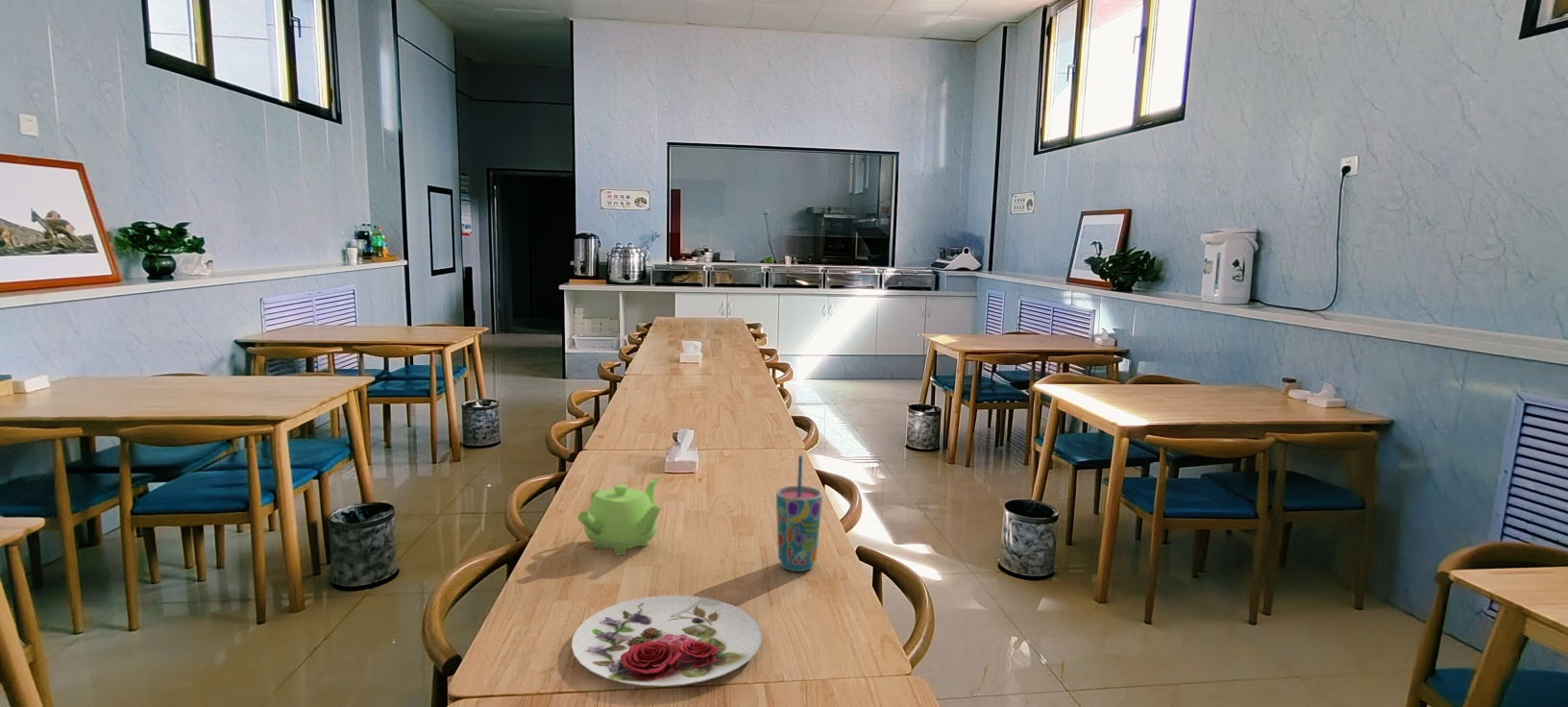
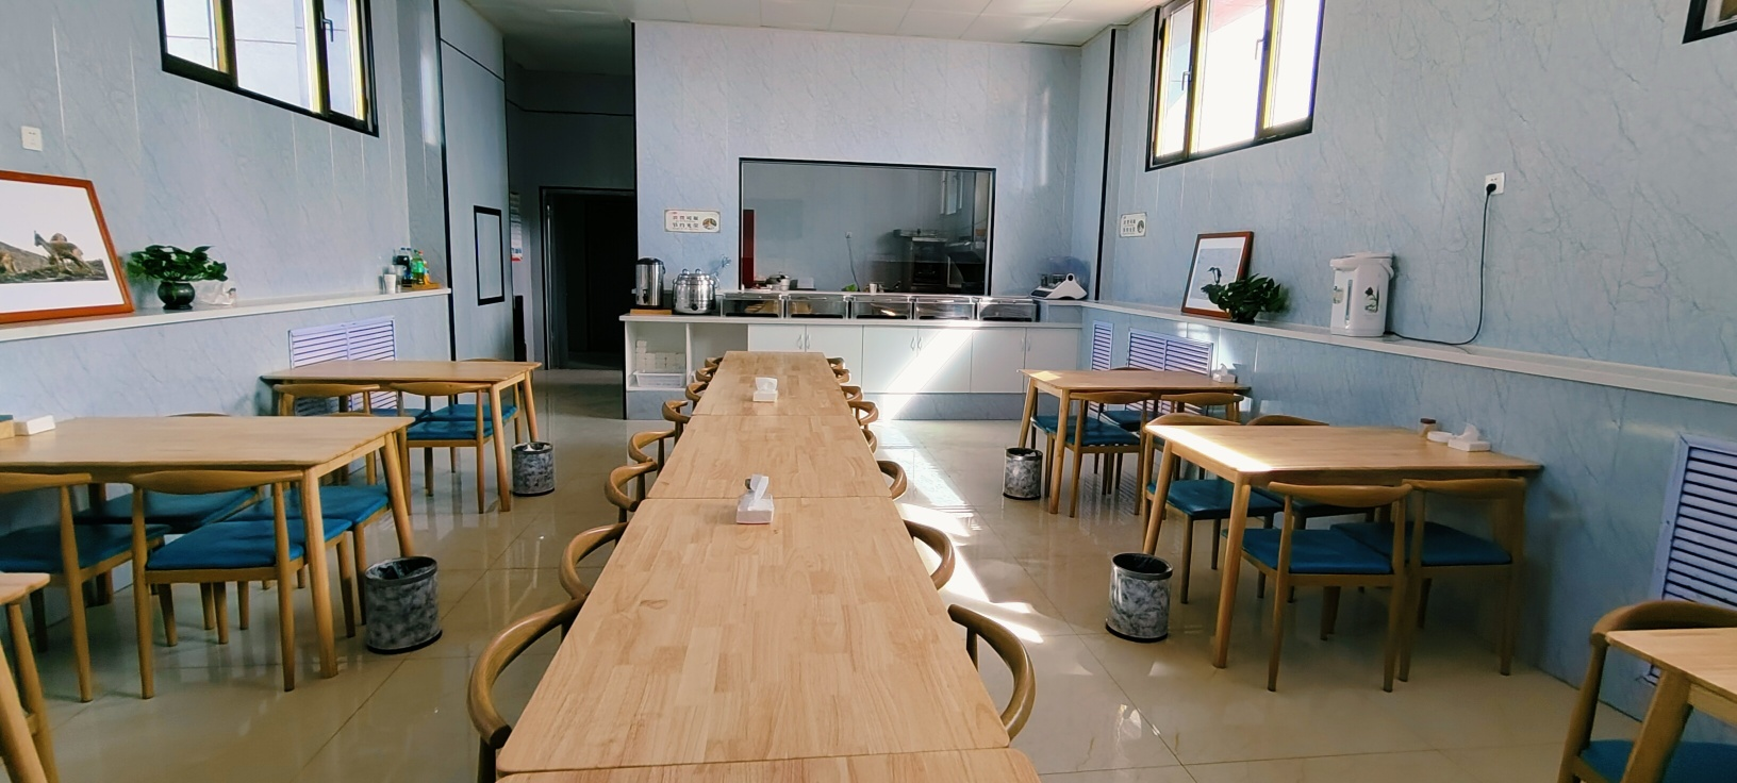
- cup (798, 511)
- plate (668, 634)
- teapot (623, 516)
